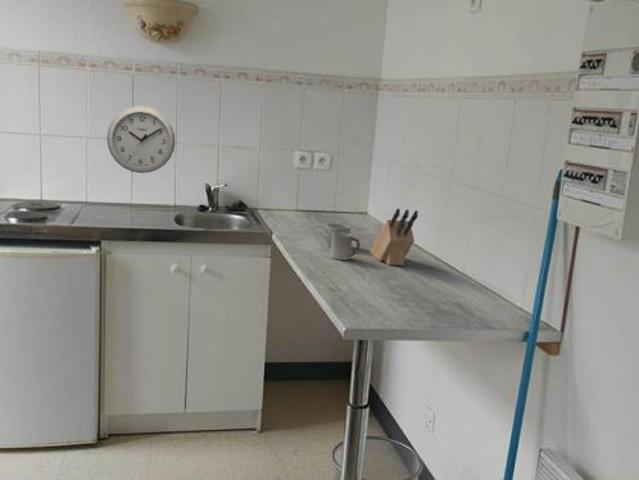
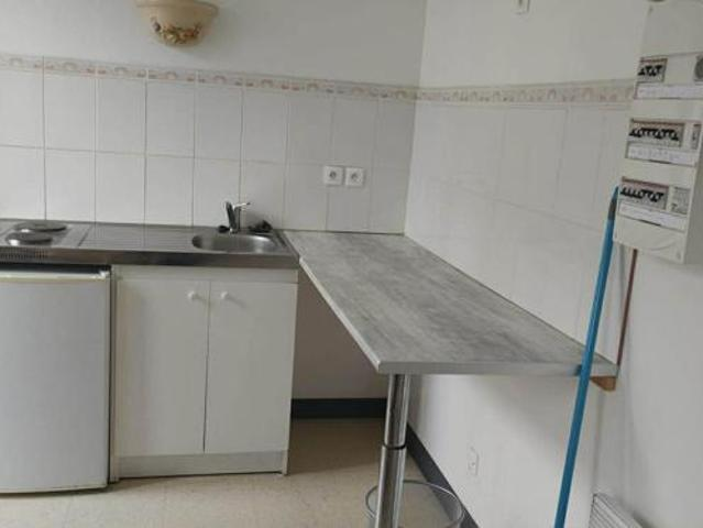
- knife block (394, 233)
- mug (331, 236)
- wall clock (141, 140)
- cup (345, 246)
